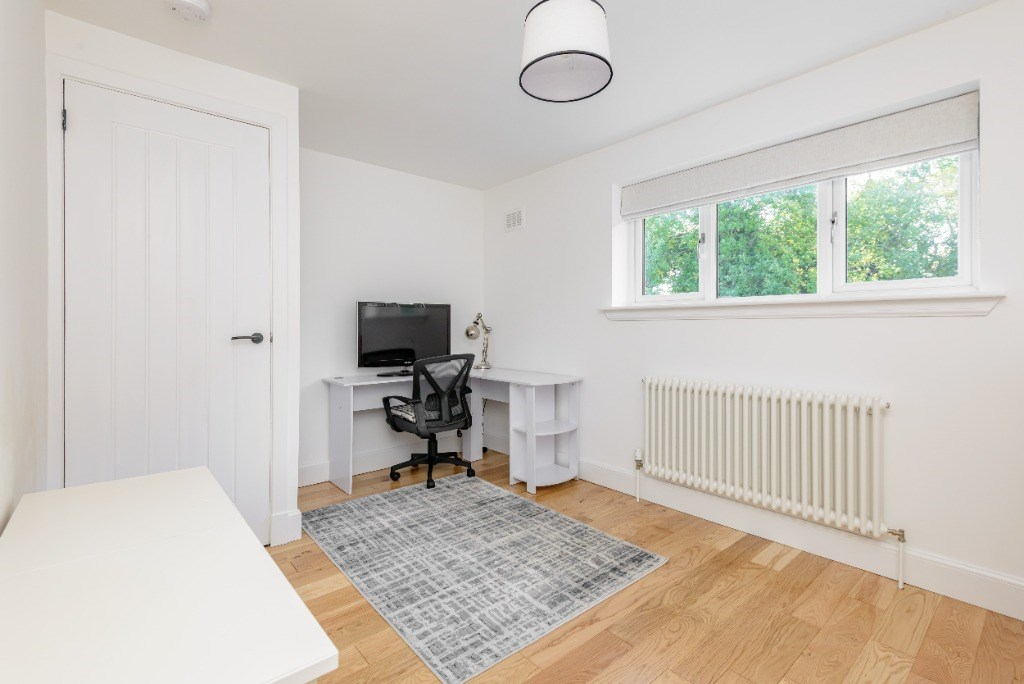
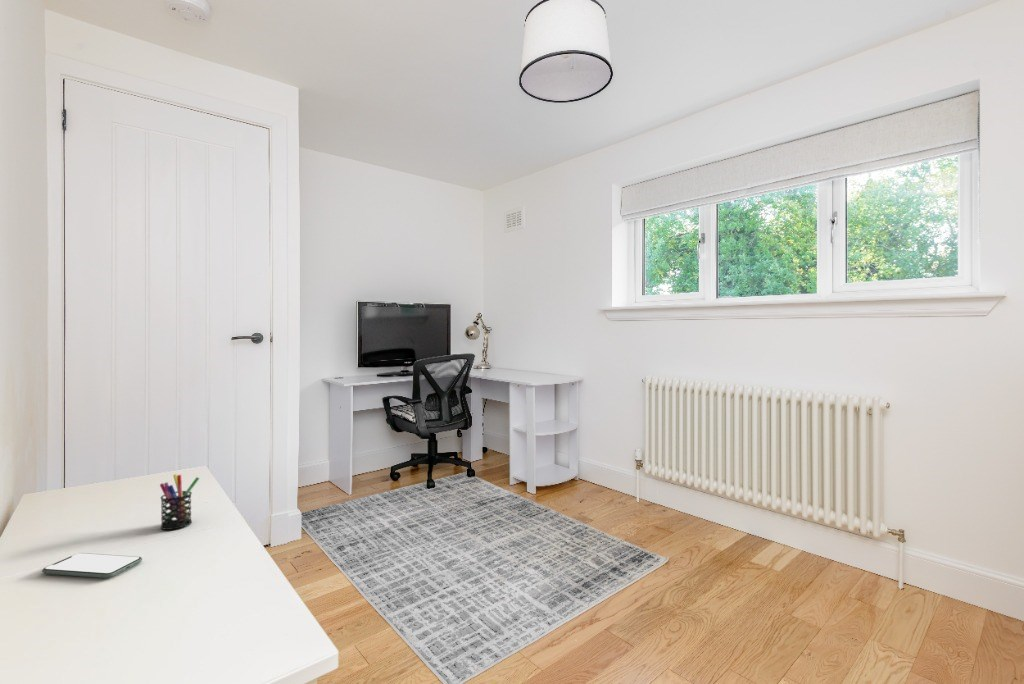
+ smartphone (93, 565)
+ pen holder (180, 498)
